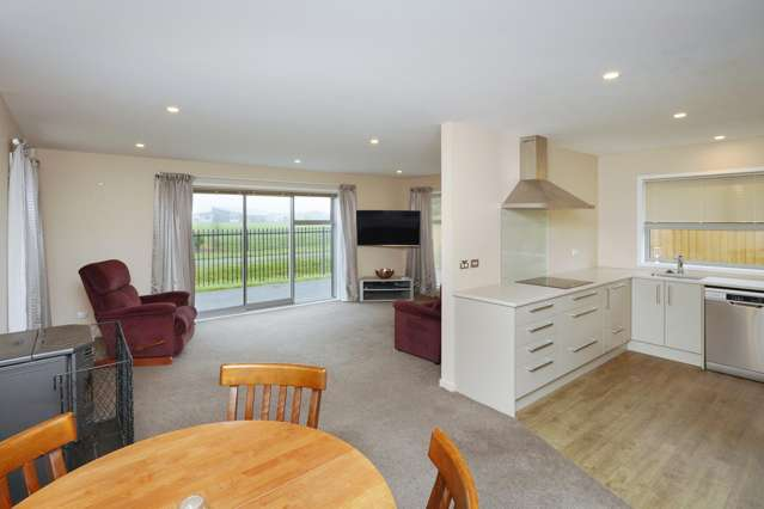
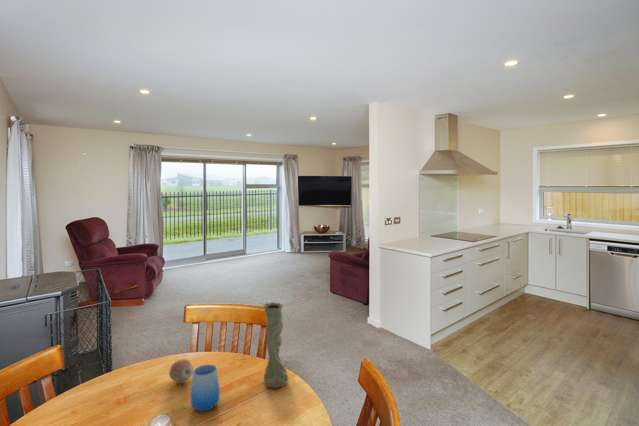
+ cup (205, 387)
+ vase (274, 343)
+ fruit (182, 371)
